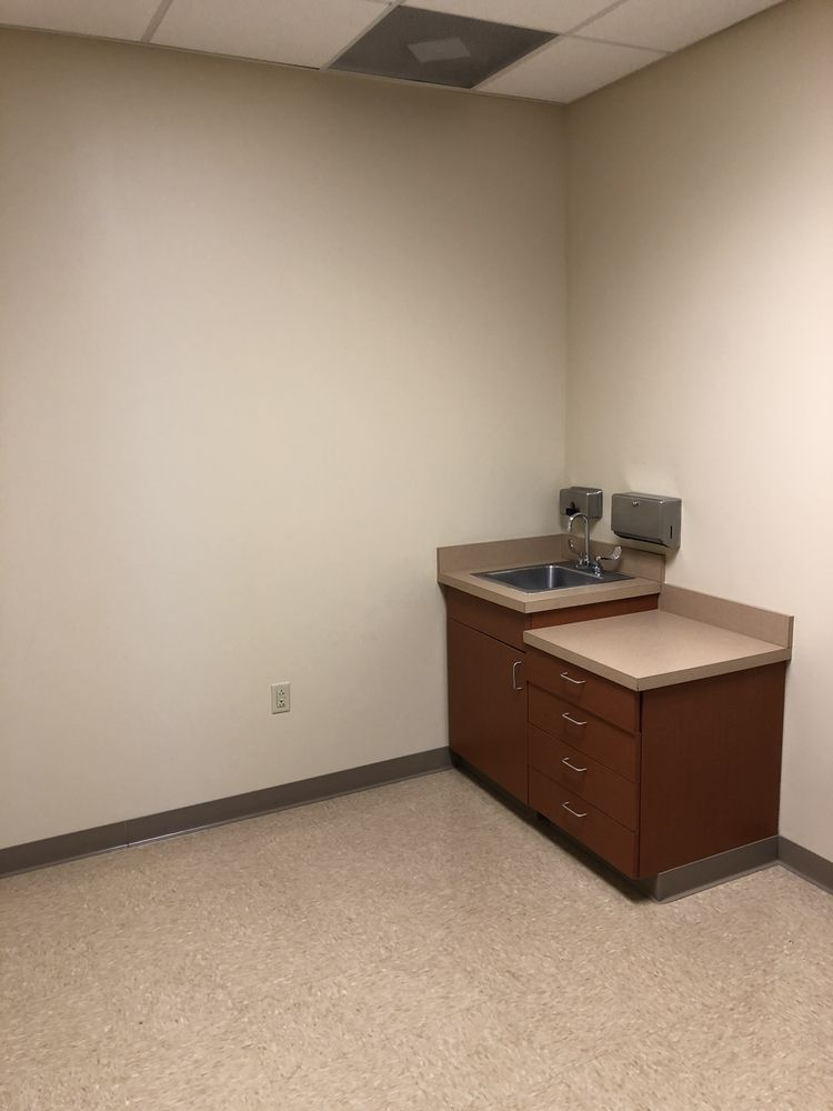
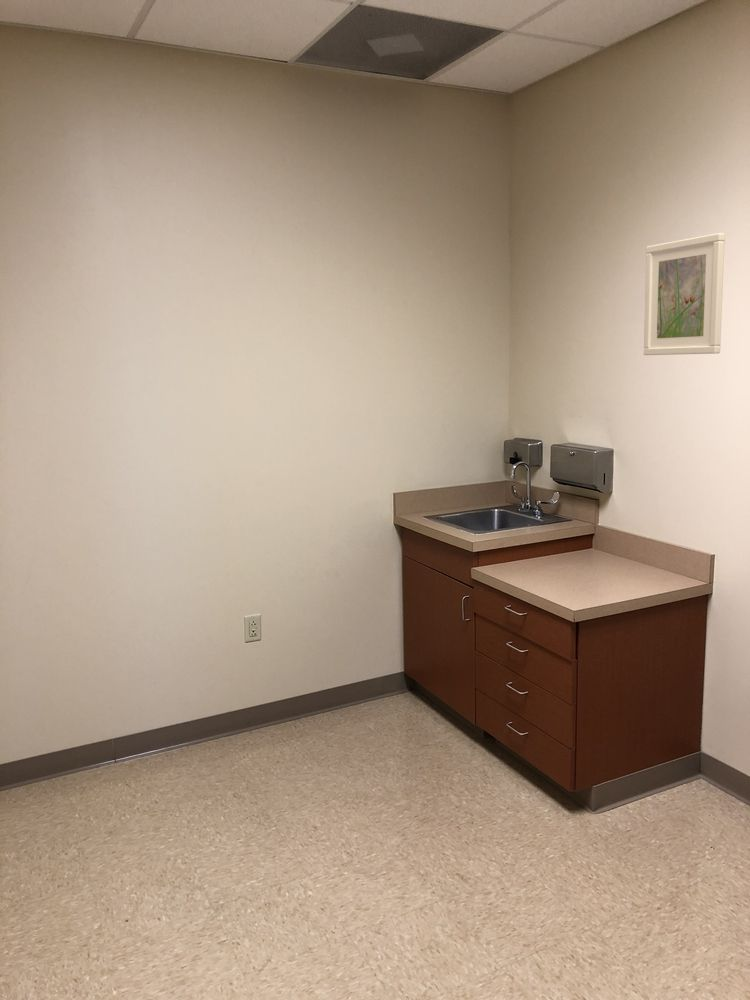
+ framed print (681, 297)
